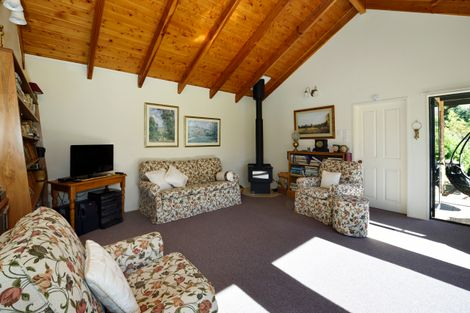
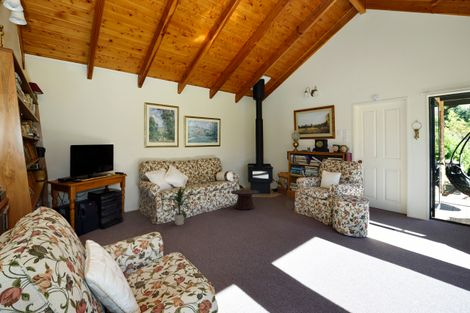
+ indoor plant (179, 205)
+ side table (244, 199)
